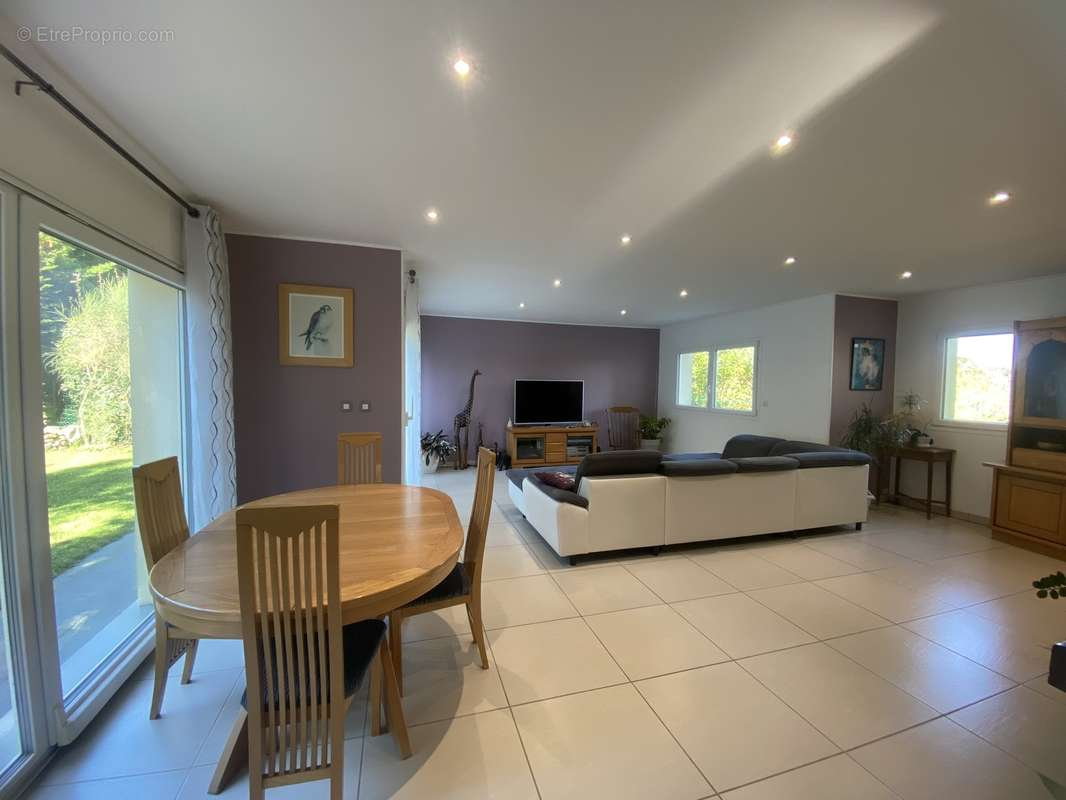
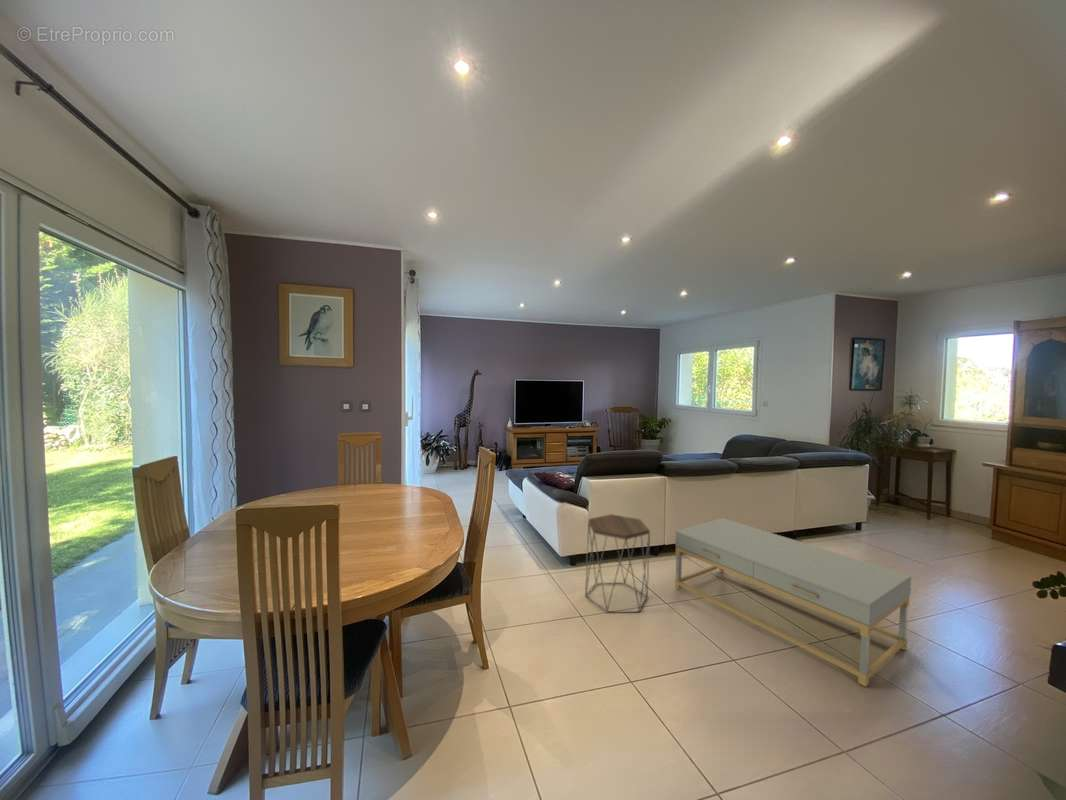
+ coffee table (776, 583)
+ side table (619, 561)
